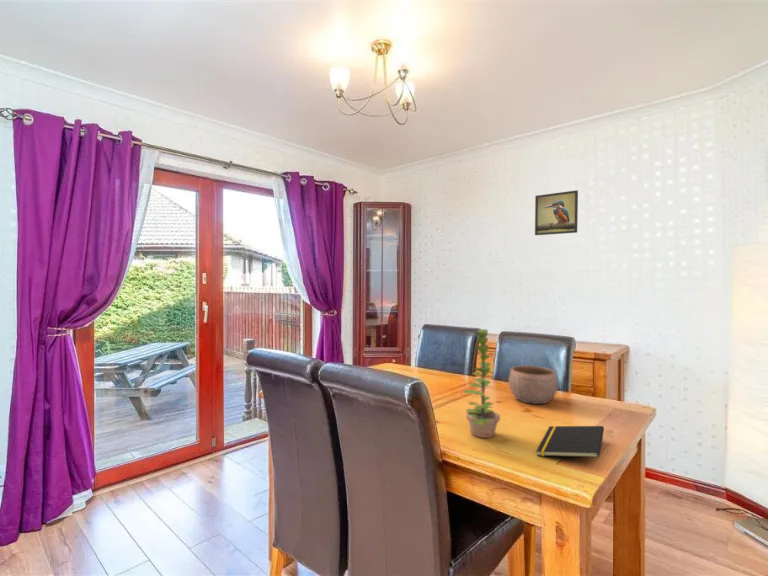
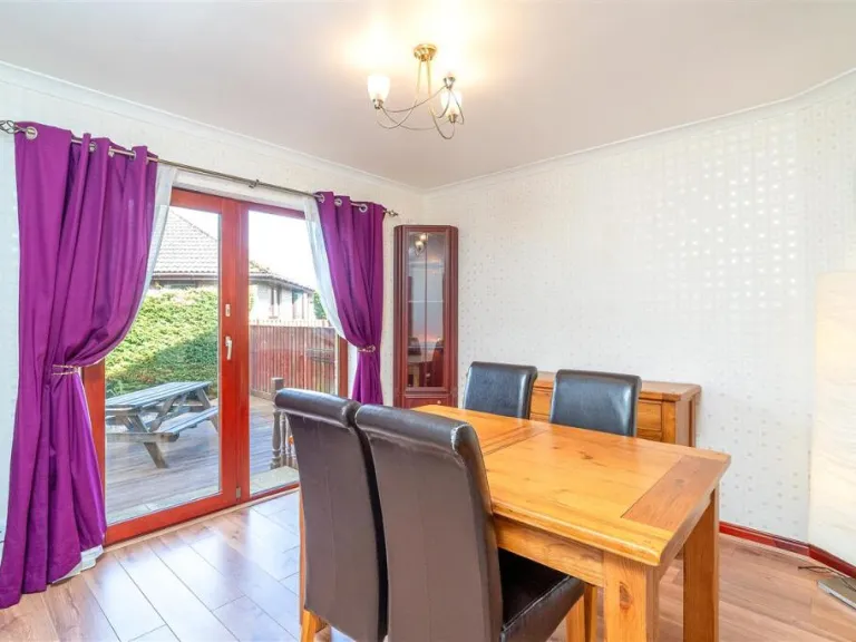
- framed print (555, 213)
- plant (481, 383)
- notepad (571, 440)
- bowl (532, 384)
